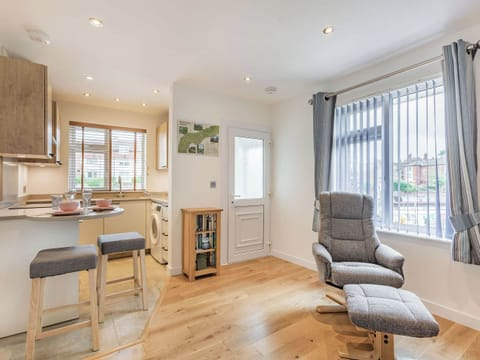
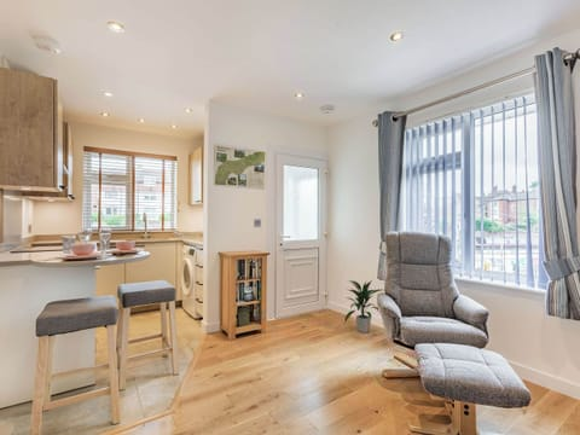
+ indoor plant (361, 303)
